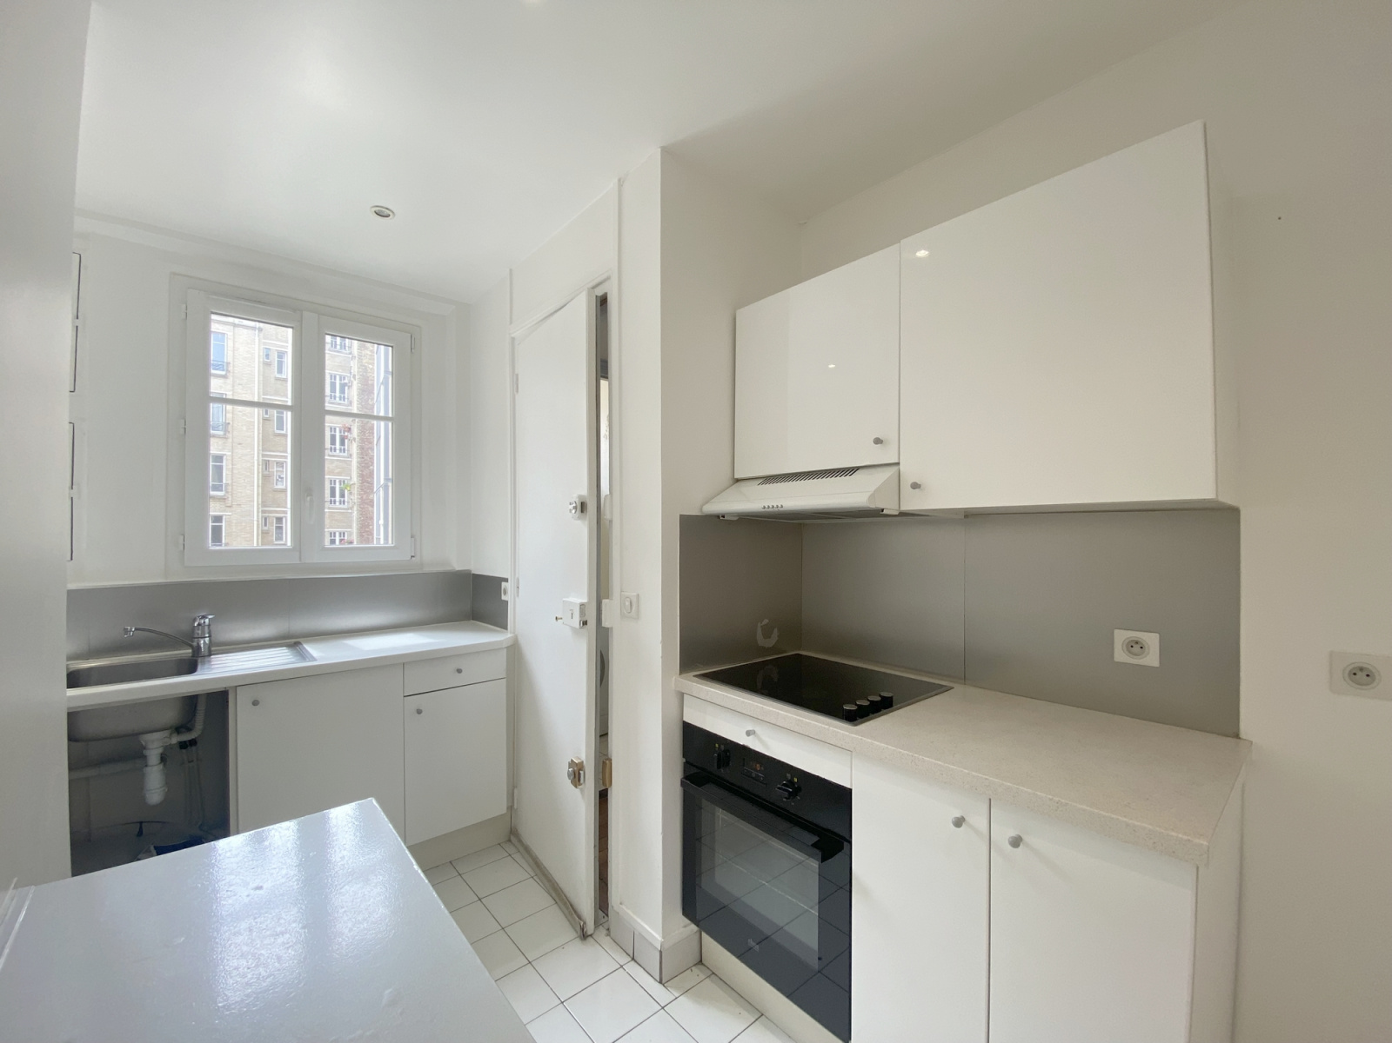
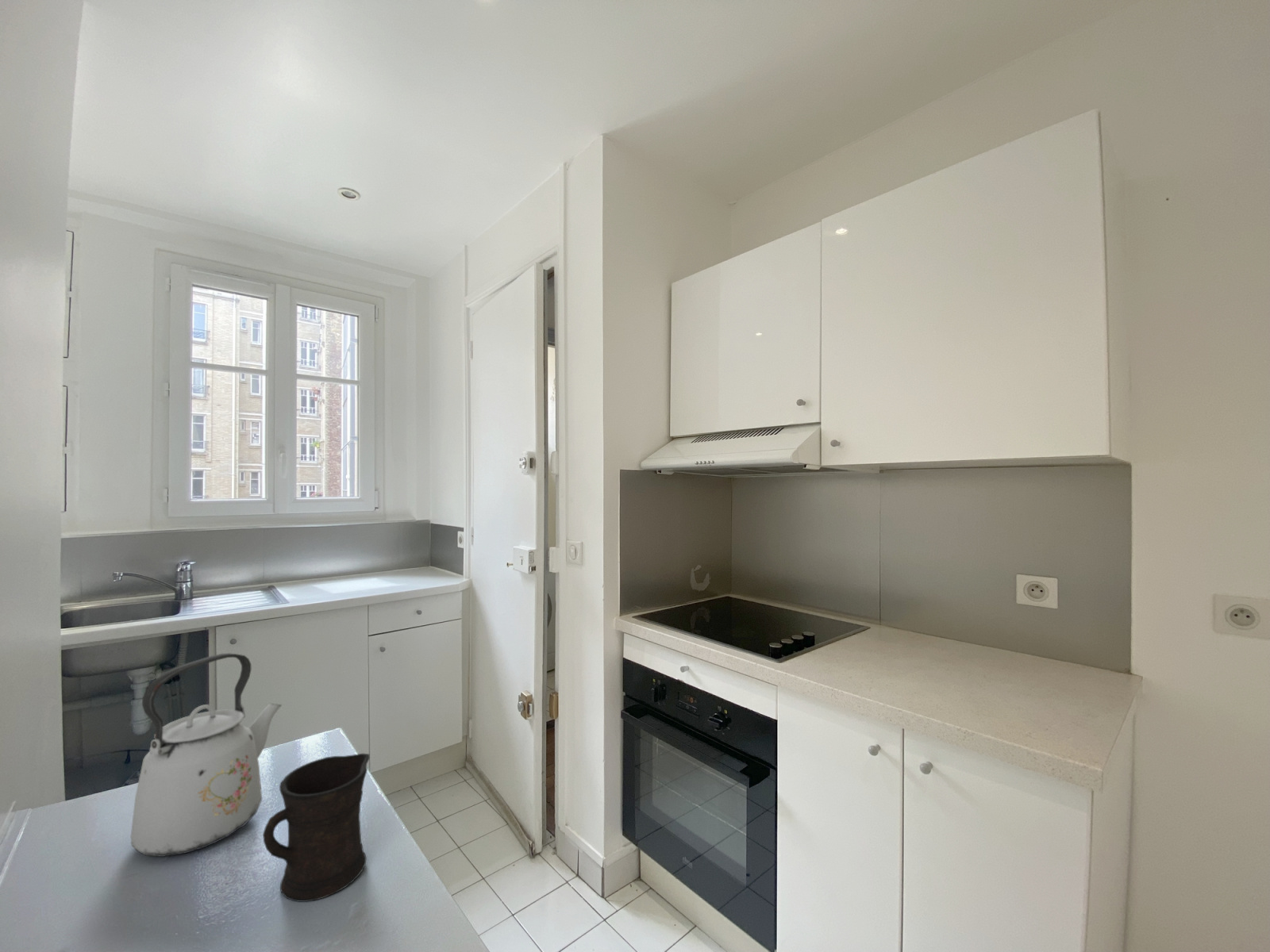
+ mug (320, 826)
+ kettle (220, 736)
